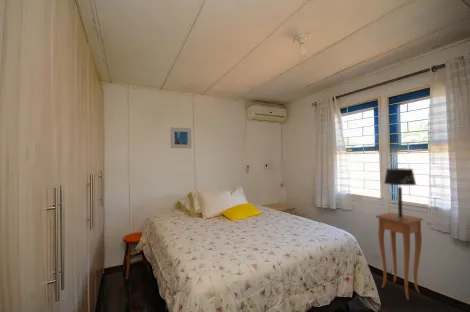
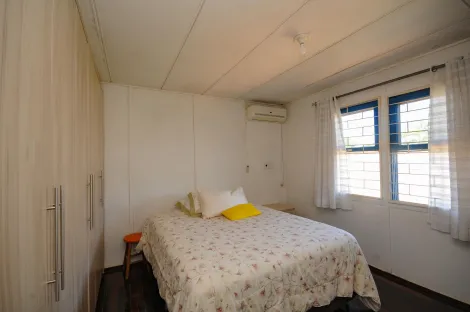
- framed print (181, 138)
- side table (395, 253)
- table lamp (399, 193)
